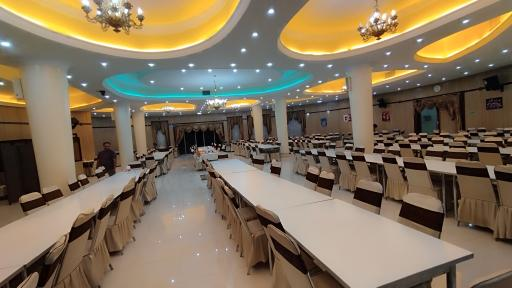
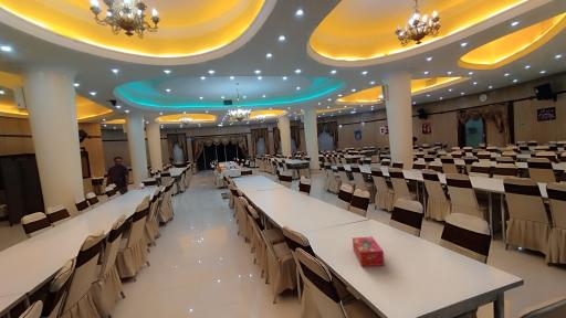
+ tissue box (367, 251)
